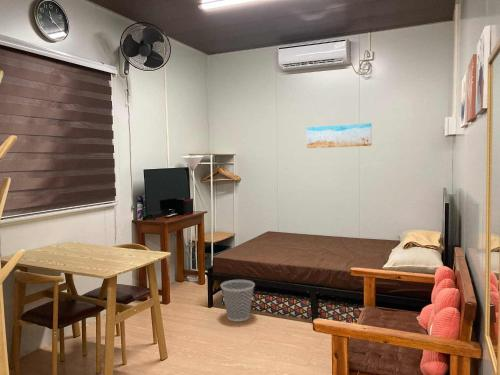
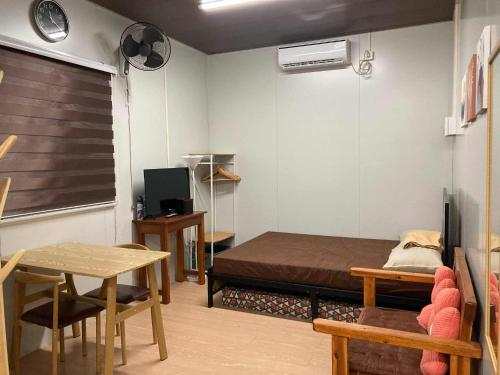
- wastebasket (238, 300)
- wall art (338, 136)
